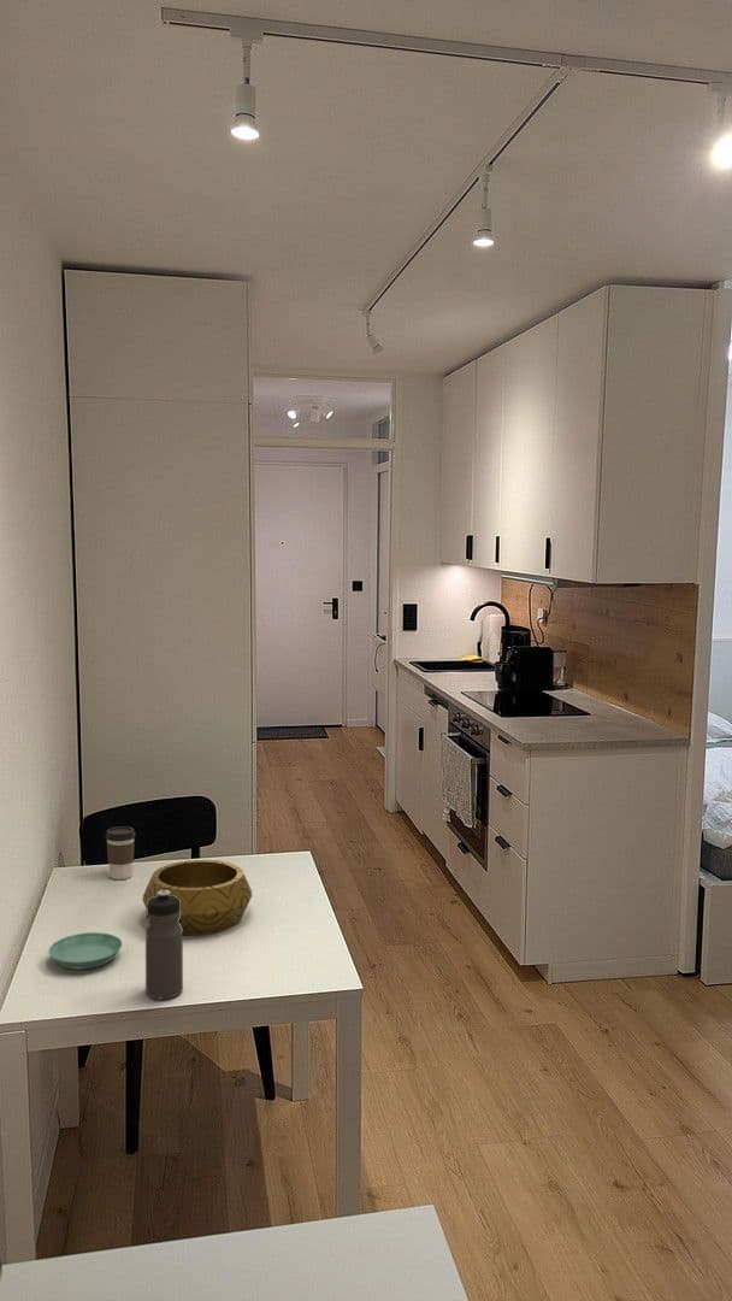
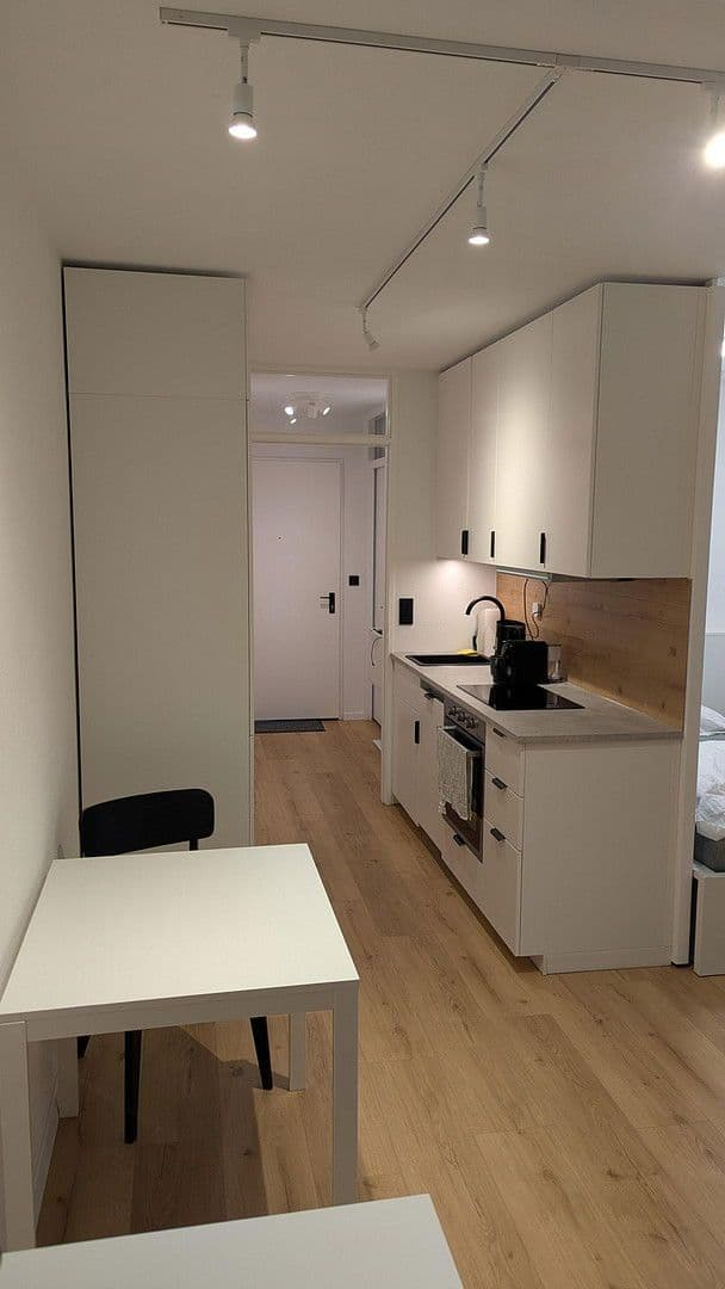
- water bottle (164, 941)
- coffee cup (120, 853)
- decorative bowl (197, 895)
- saucer (85, 952)
